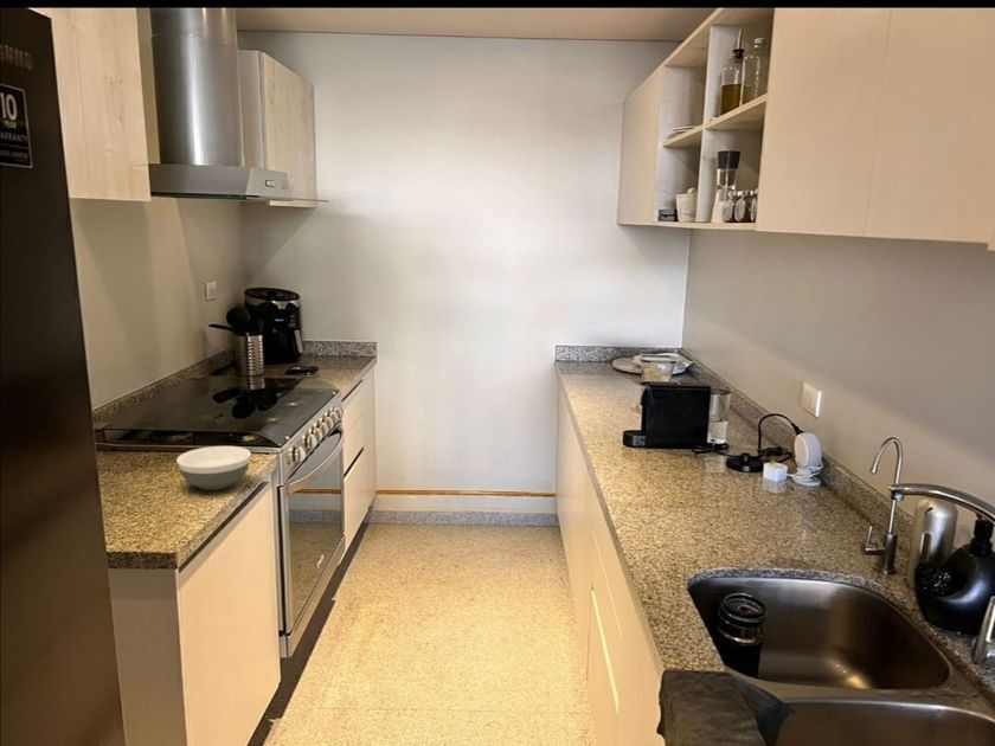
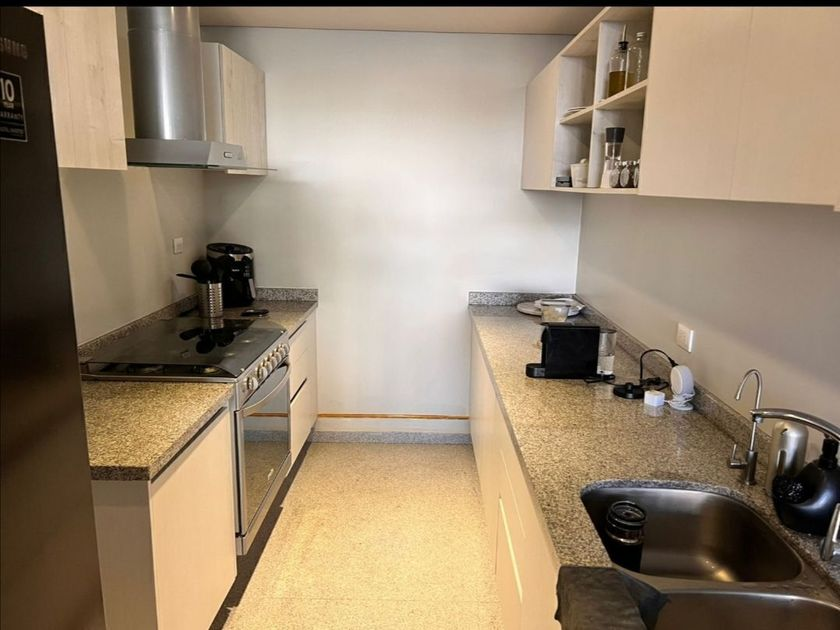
- bowl (214, 470)
